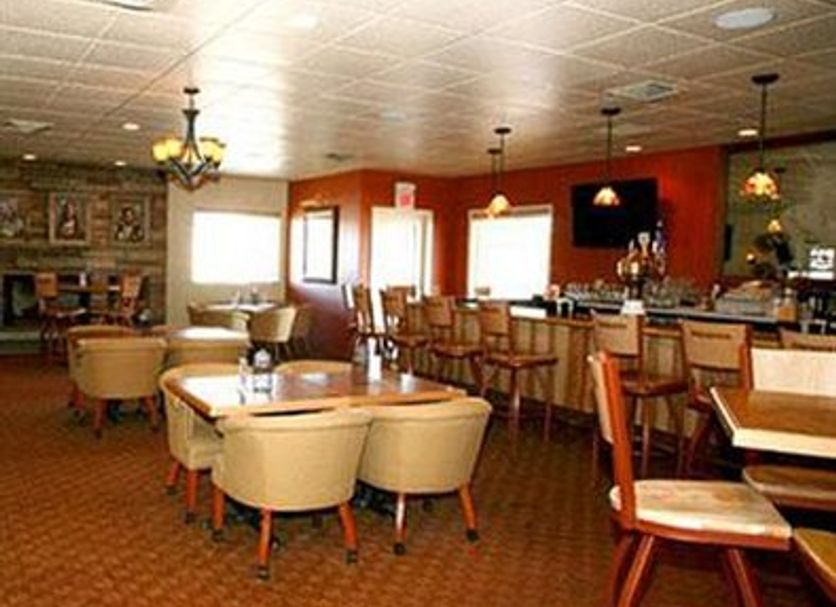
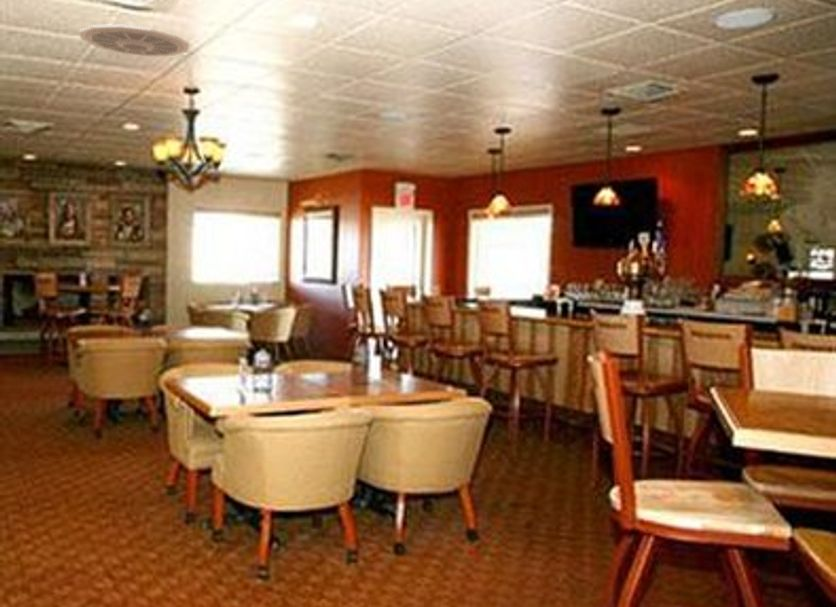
+ ceiling vent (135, 43)
